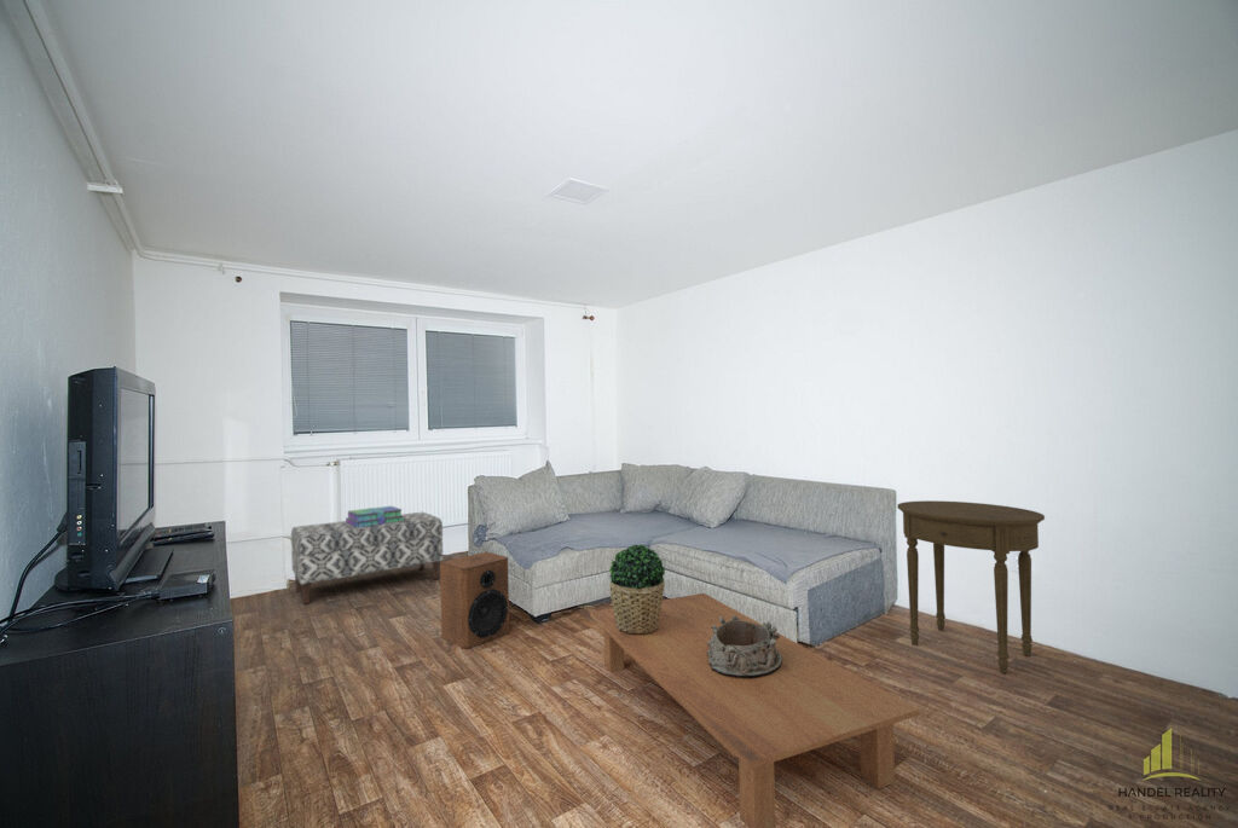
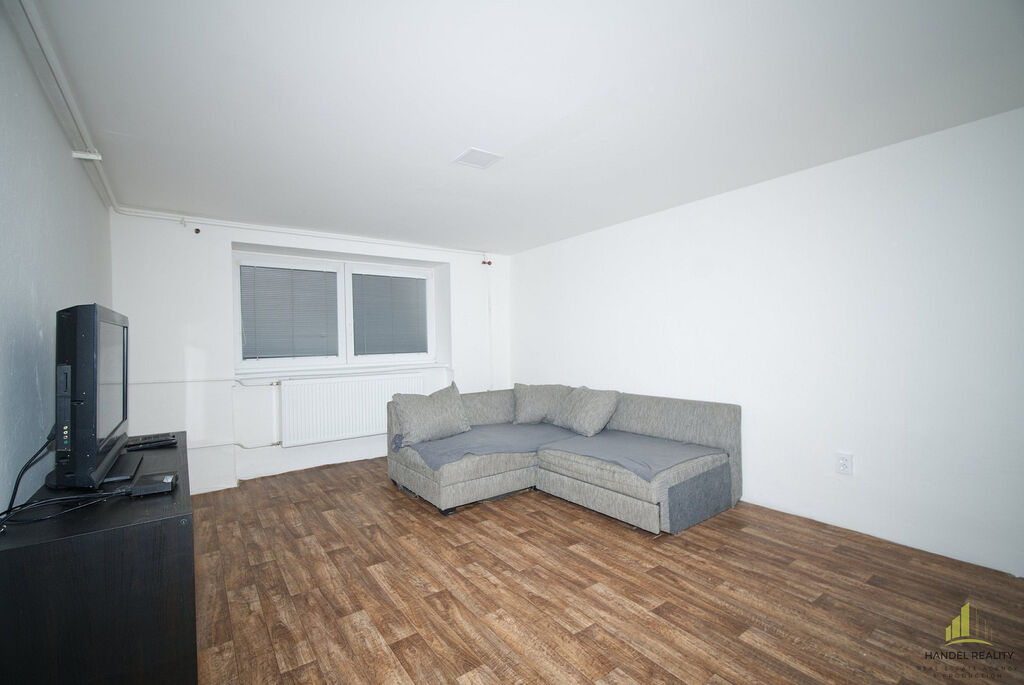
- coffee table (719, 681)
- speaker (475, 597)
- bench (369, 554)
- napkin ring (744, 643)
- potted plant (636, 585)
- stack of books (375, 515)
- side table (943, 579)
